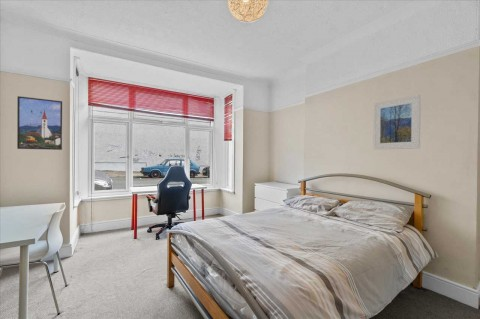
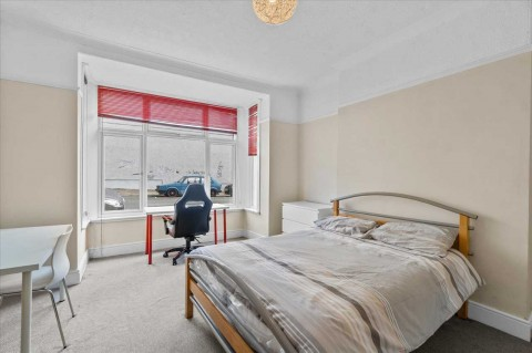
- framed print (40, 124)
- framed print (395, 124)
